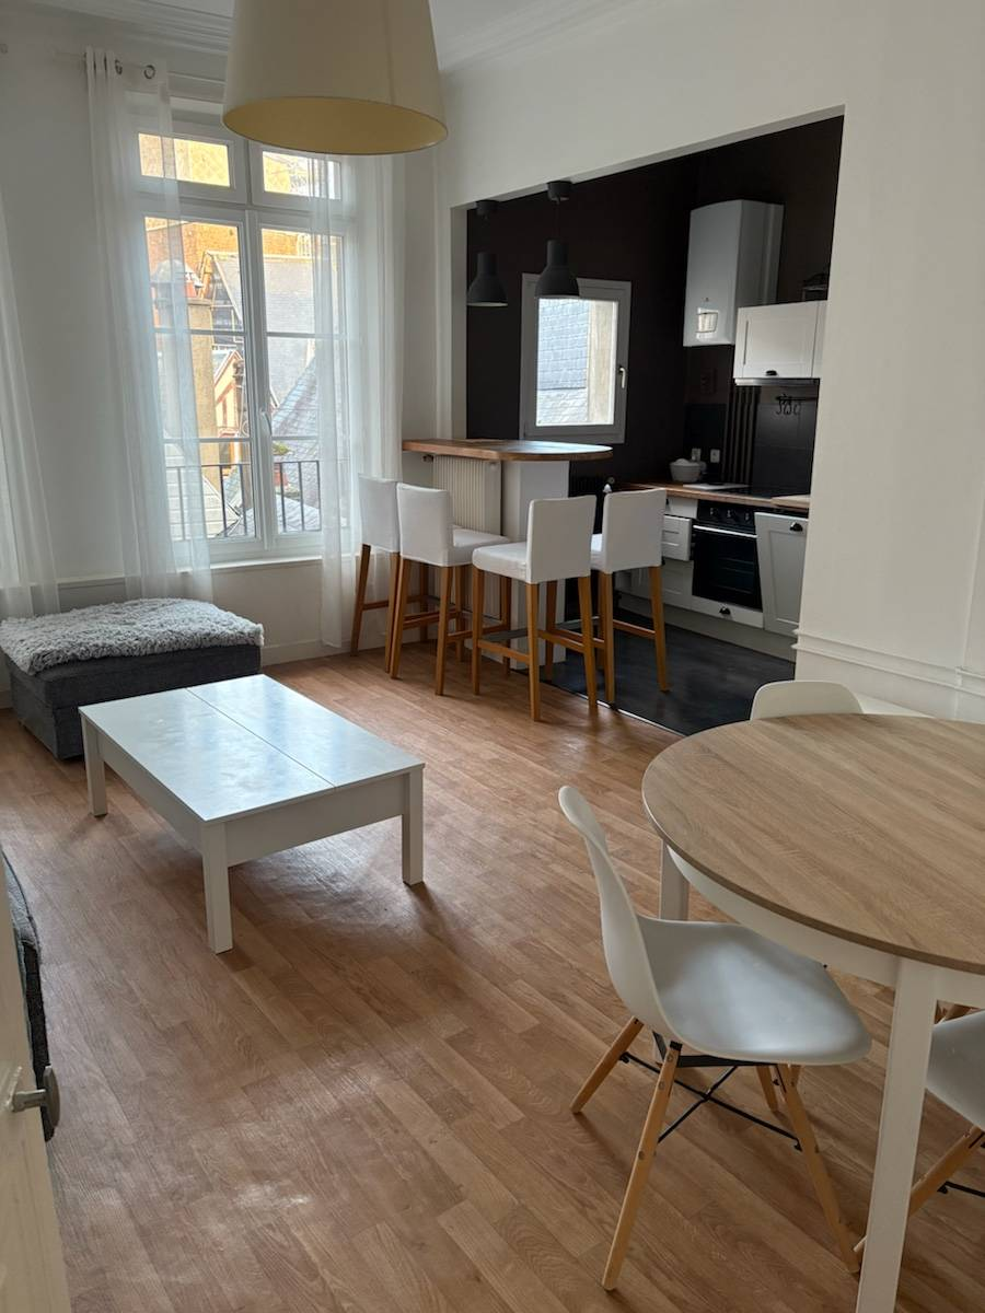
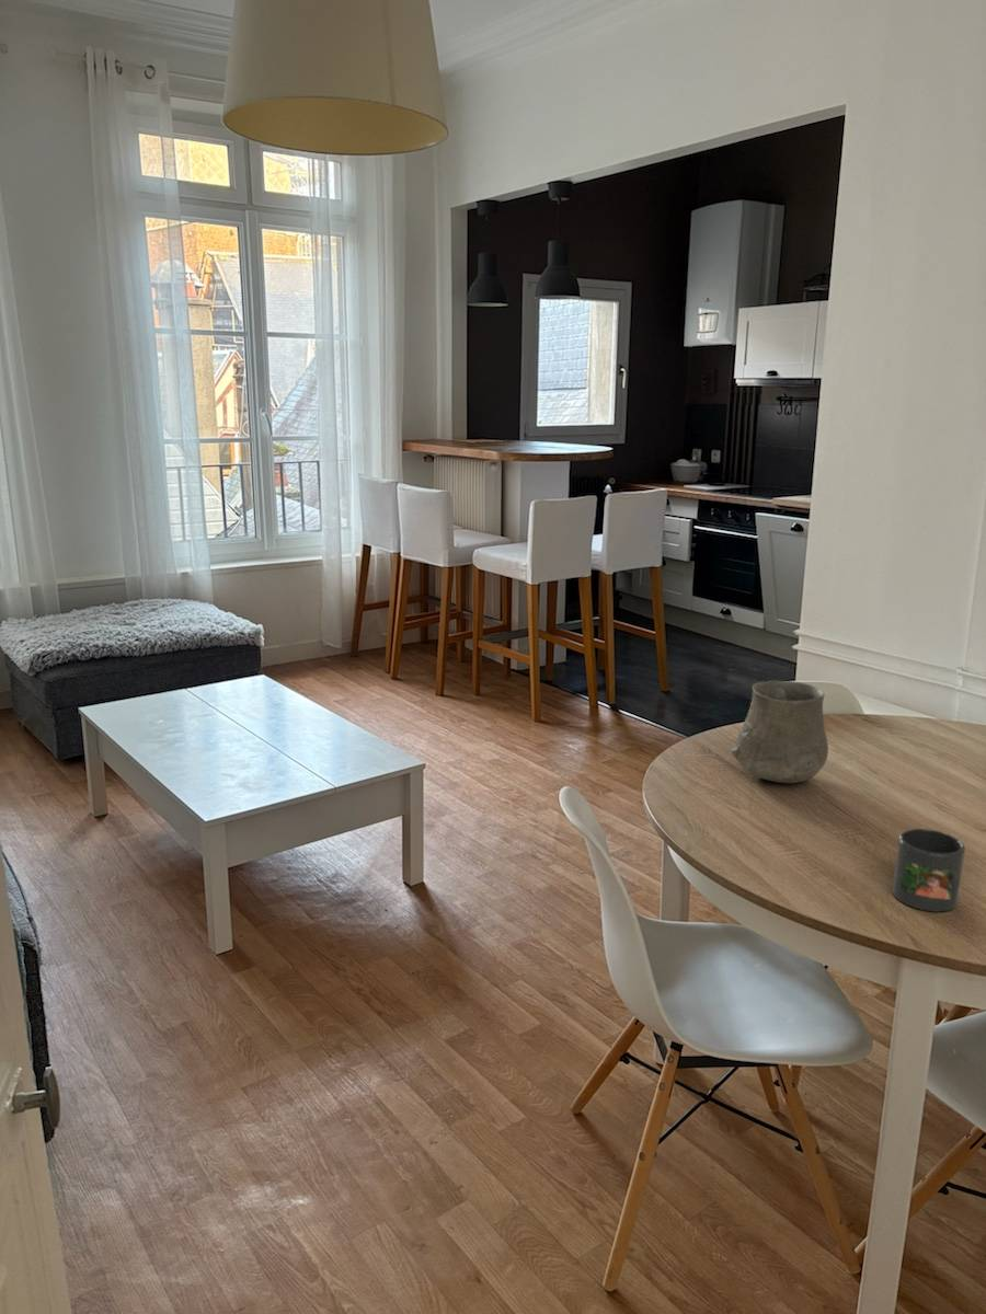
+ ceramic cup (784, 734)
+ mug (928, 864)
